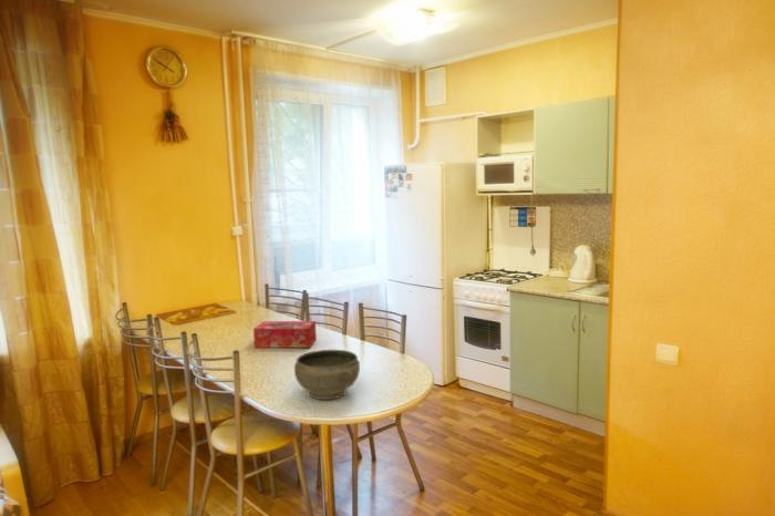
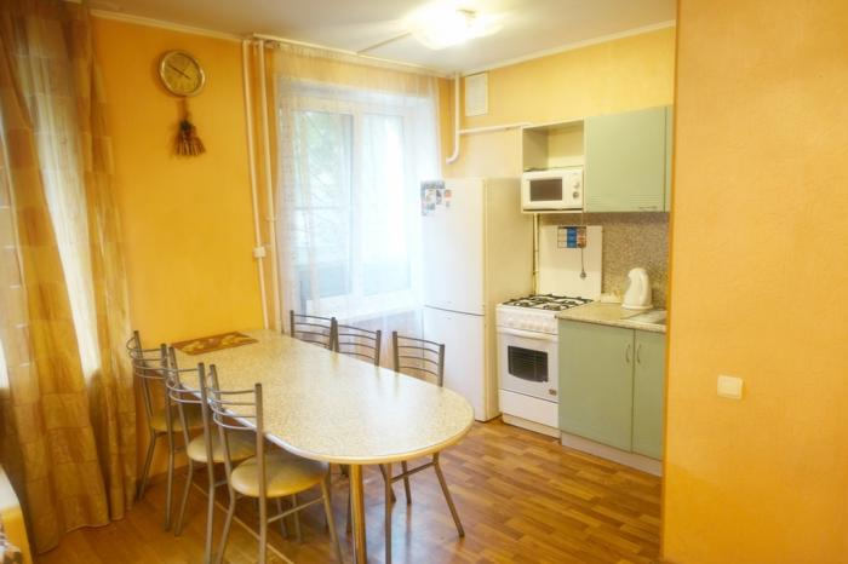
- tissue box (286, 333)
- bowl (327, 375)
